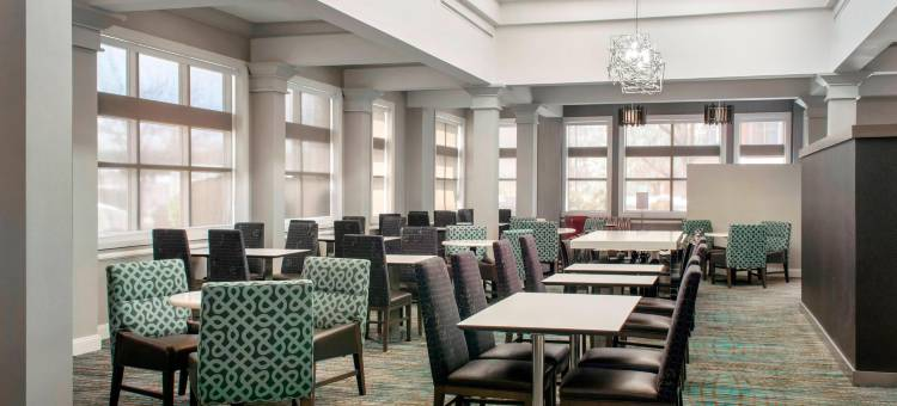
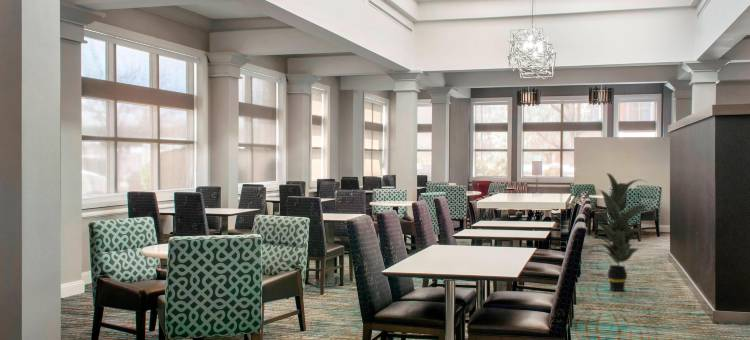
+ indoor plant (616, 231)
